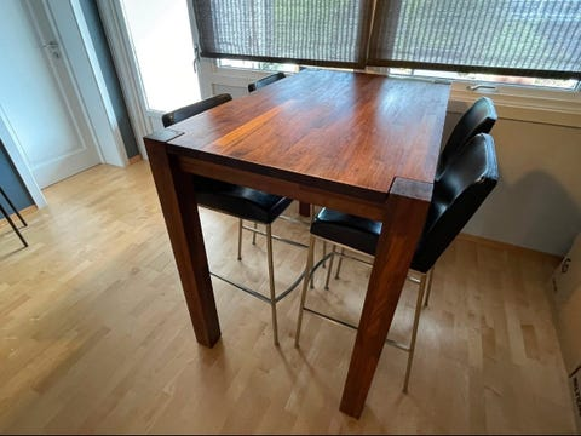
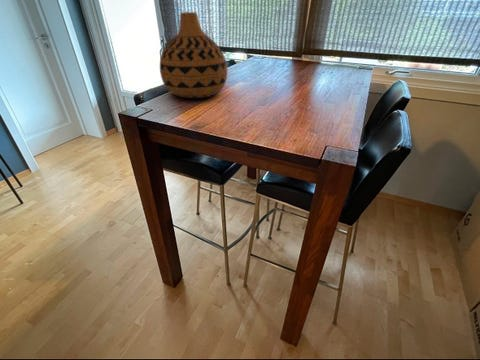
+ vase (192, 56)
